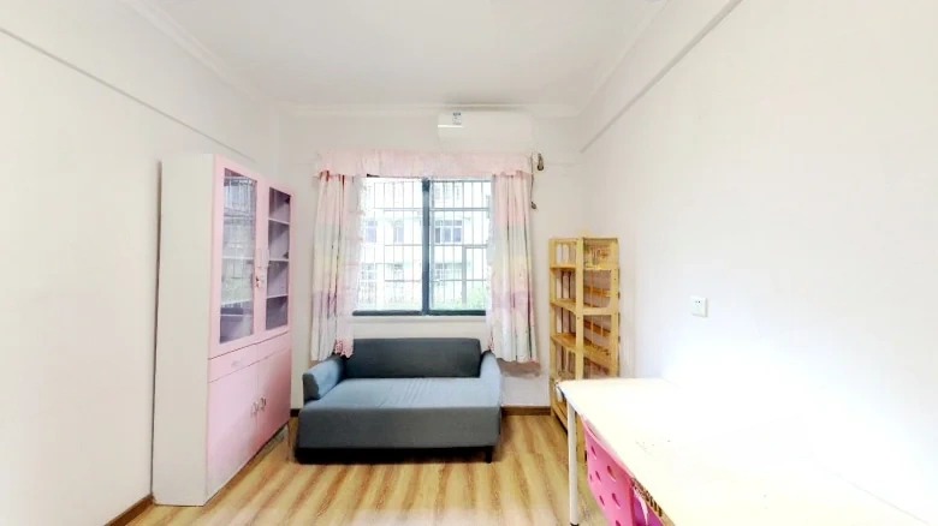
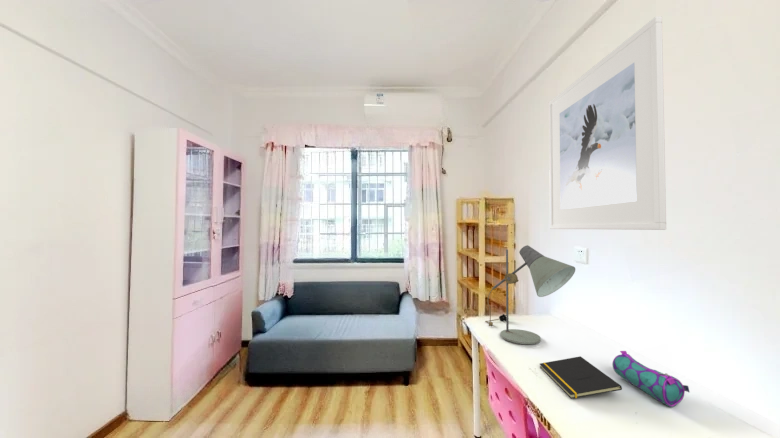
+ notepad (576, 375)
+ pencil case (646, 376)
+ desk lamp (534, 285)
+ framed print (592, 149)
